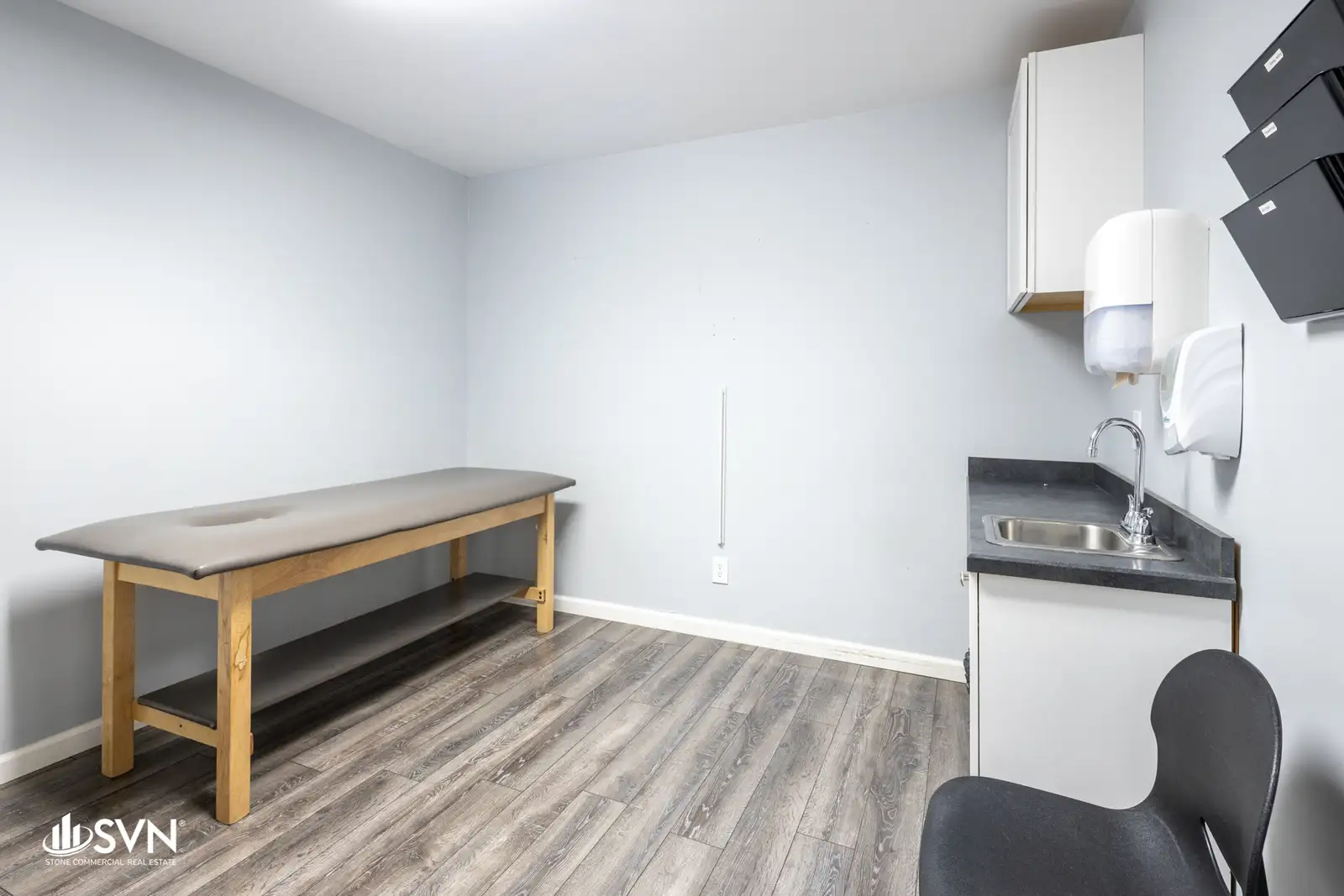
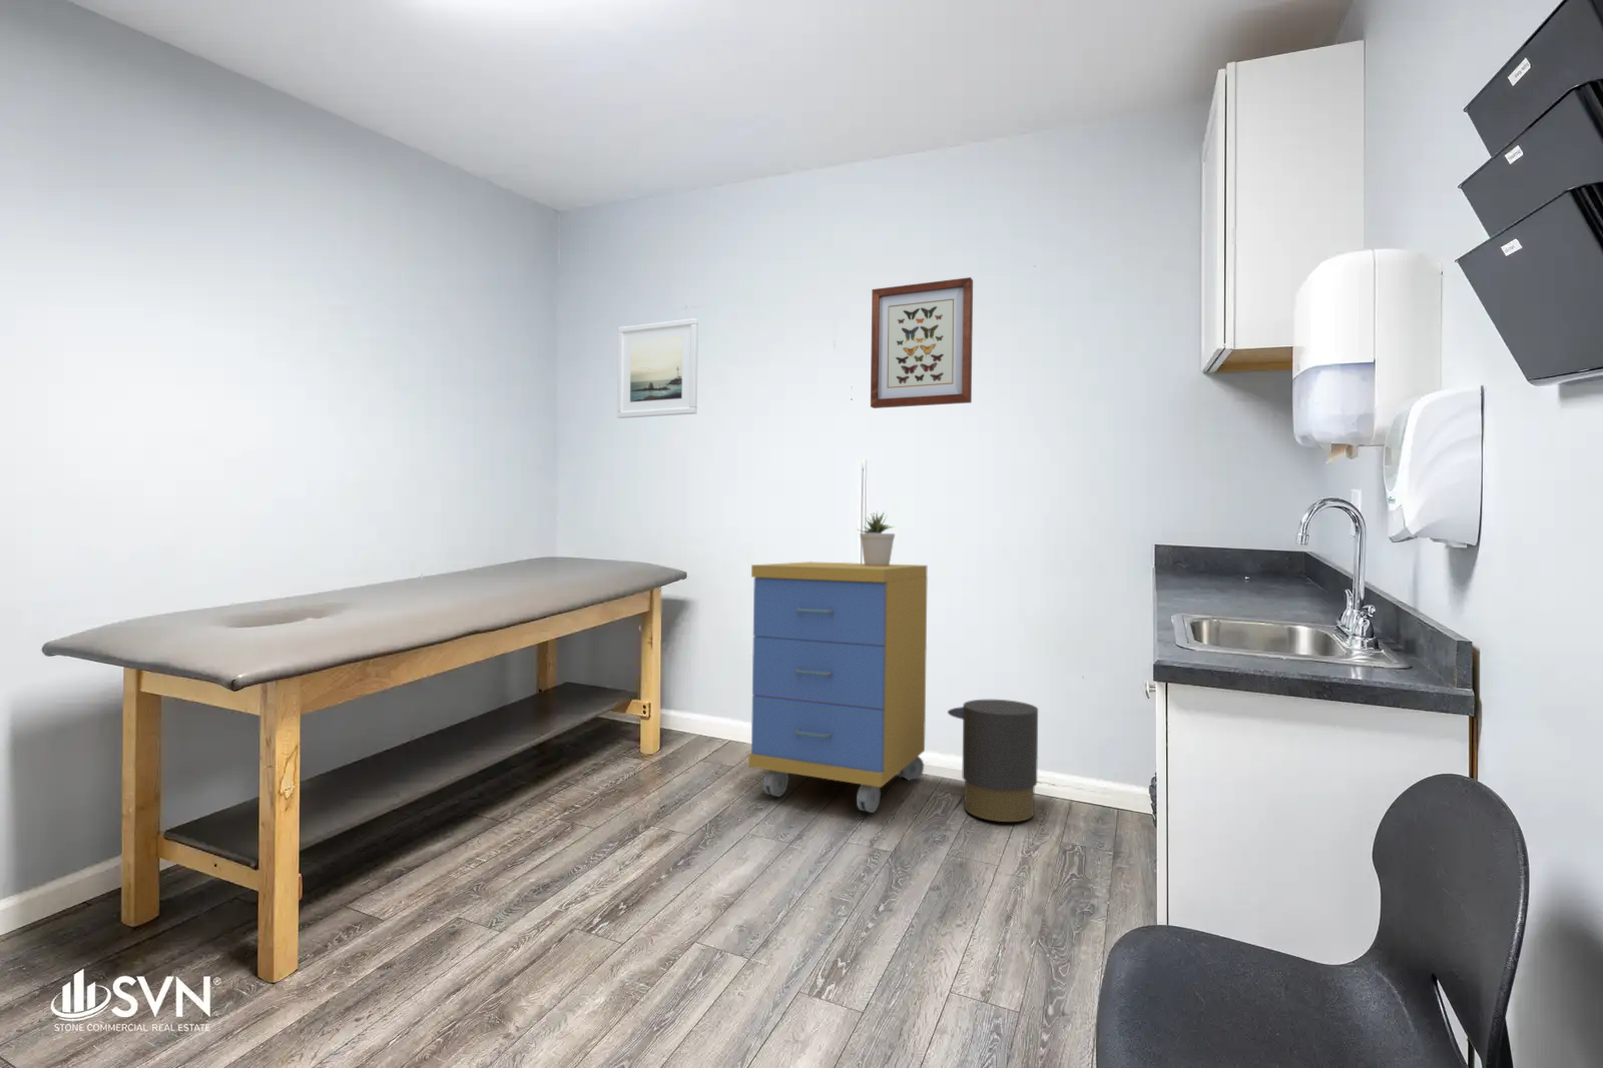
+ wall art (920, 344)
+ potted plant (875, 536)
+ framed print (656, 370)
+ trash can (991, 752)
+ storage cabinet (841, 676)
